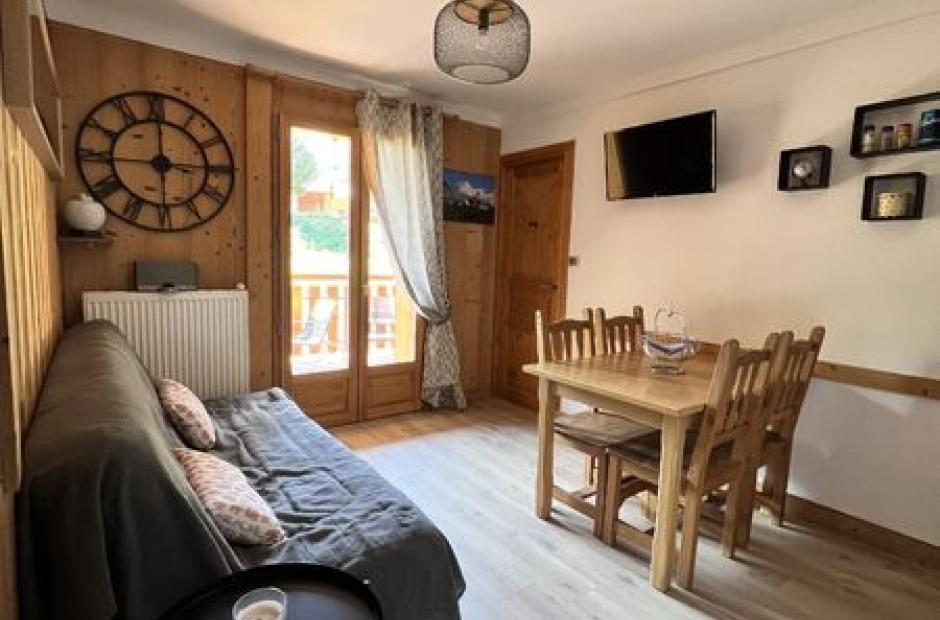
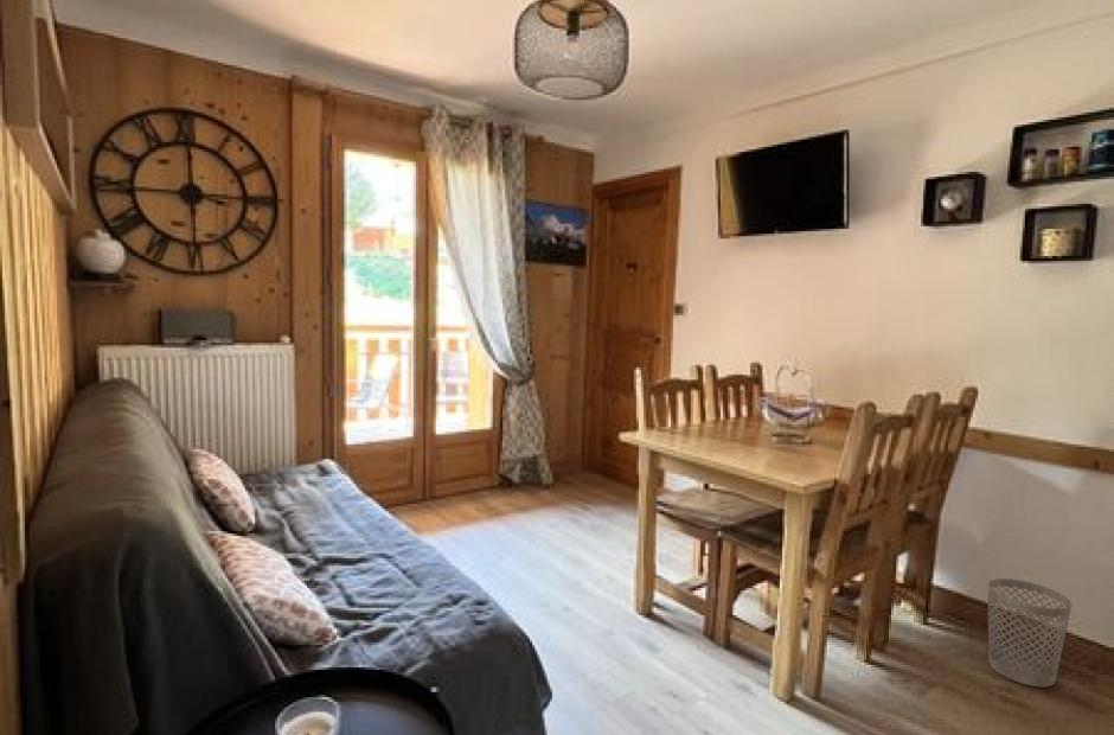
+ wastebasket (1025, 632)
